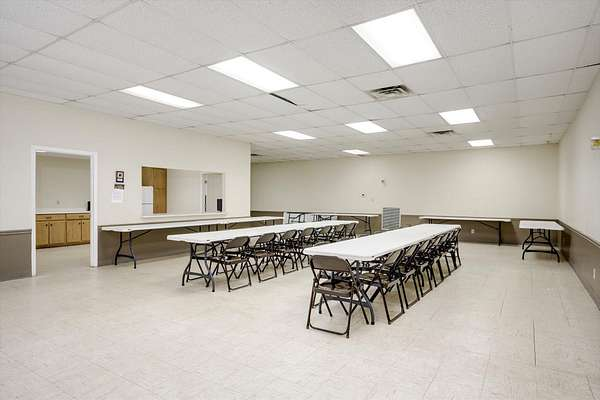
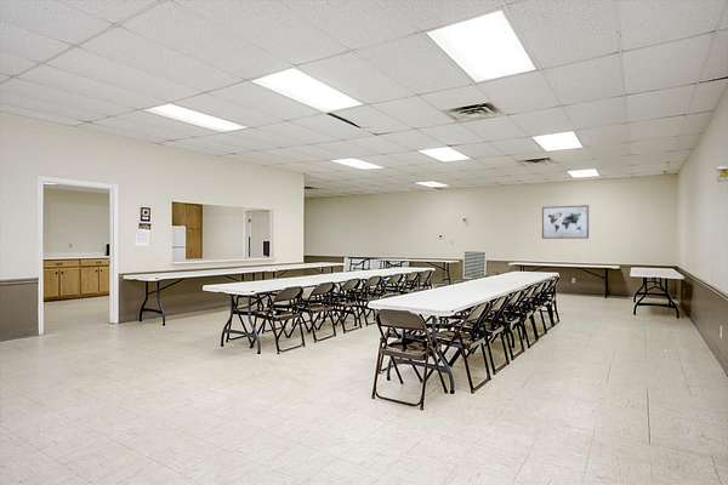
+ wall art (564, 222)
